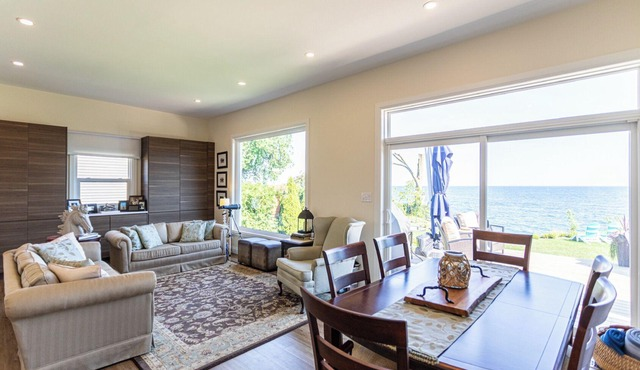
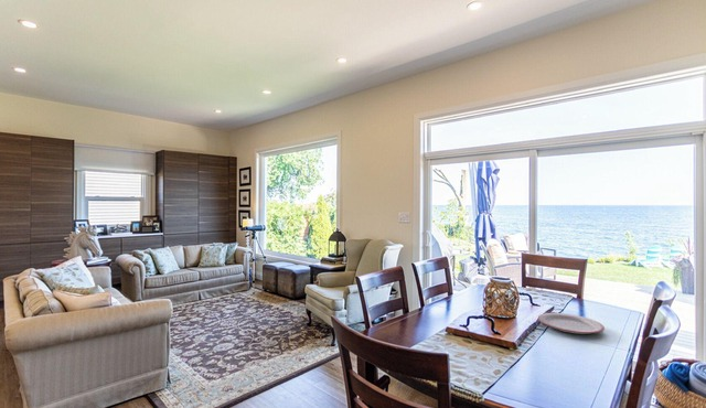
+ plate (569, 323)
